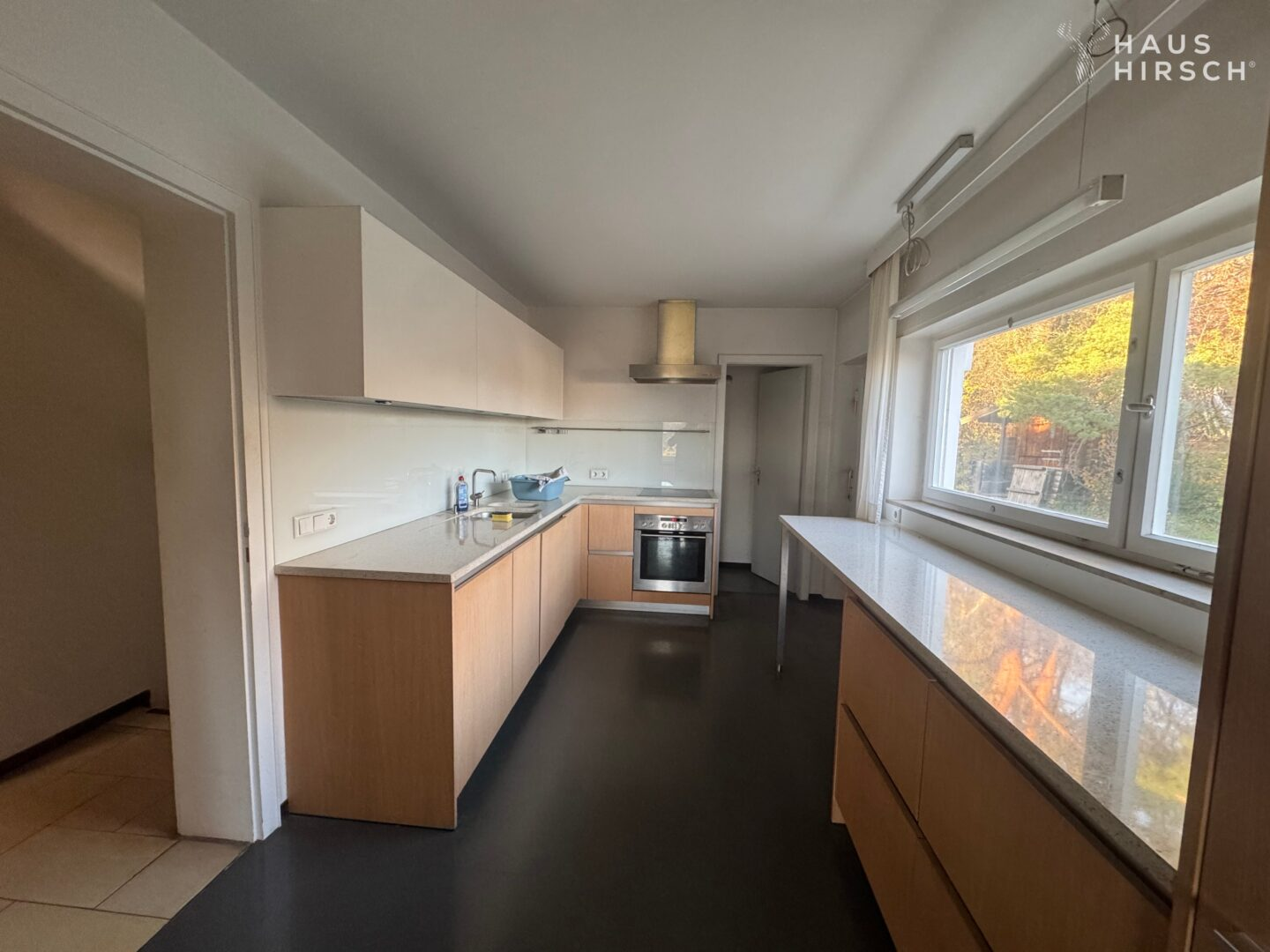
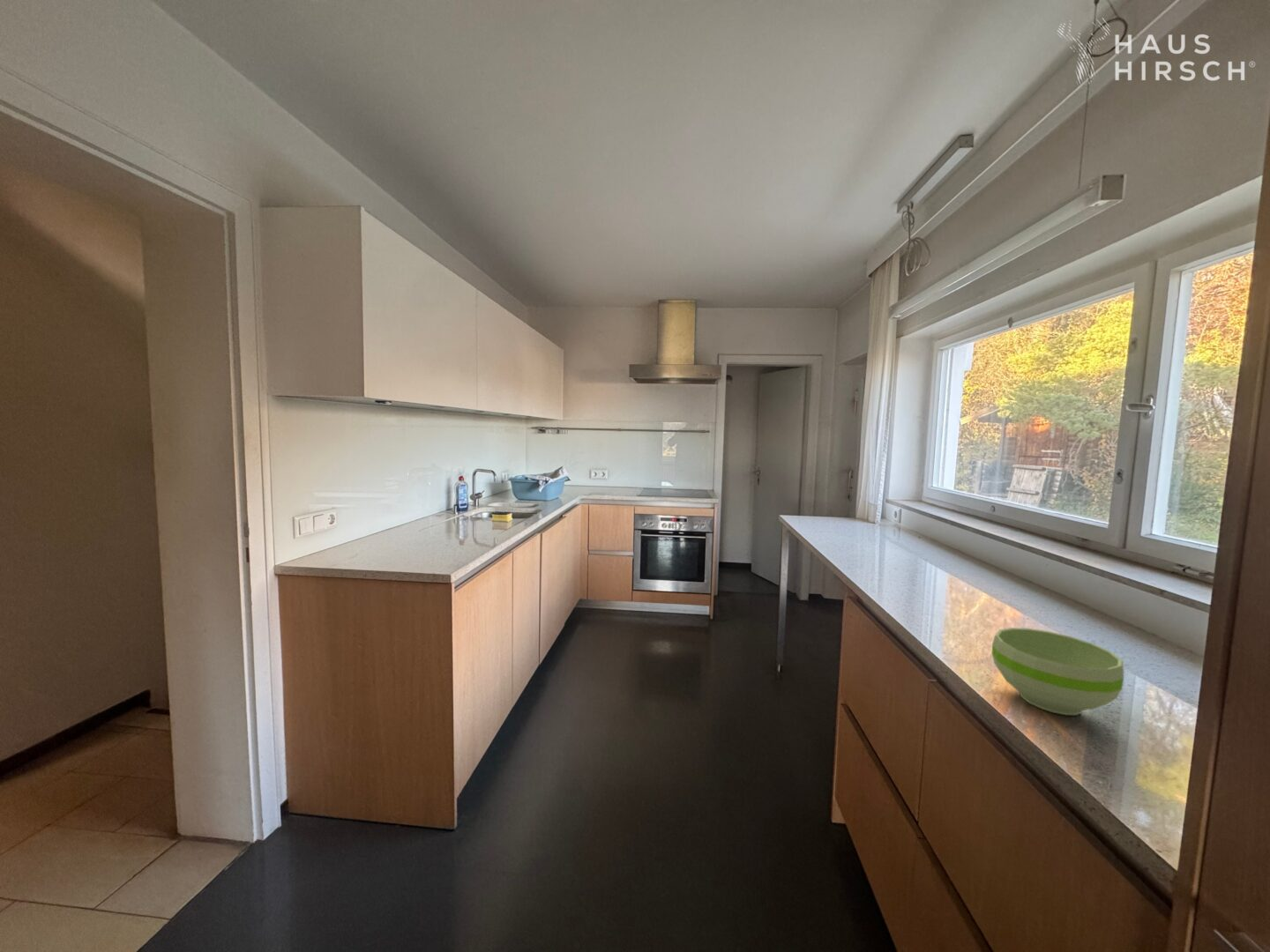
+ bowl (1052, 673)
